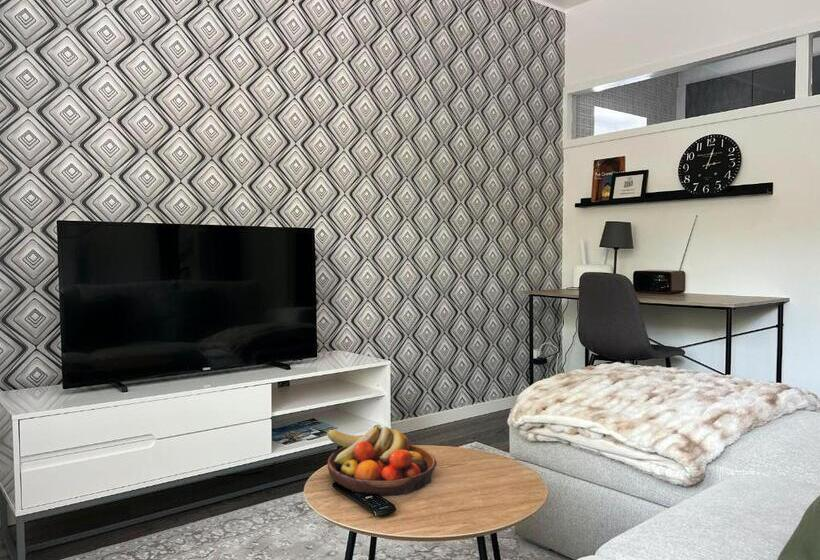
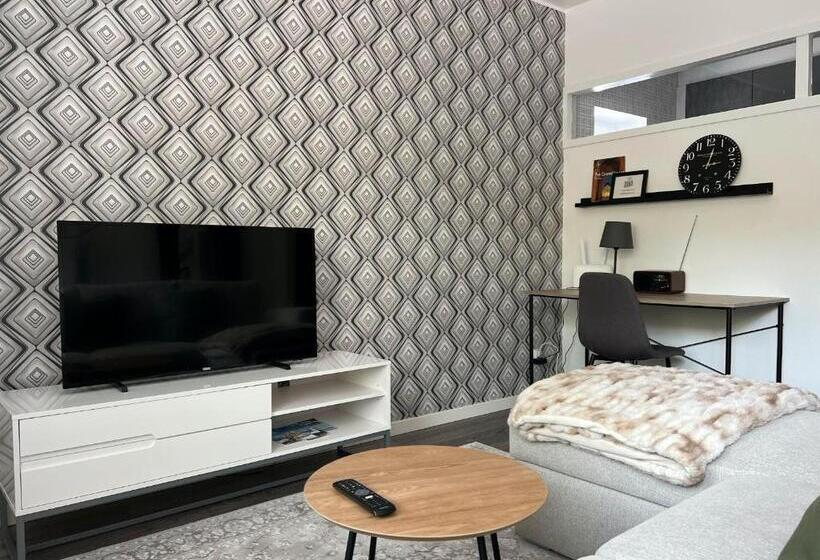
- fruit bowl (380, 455)
